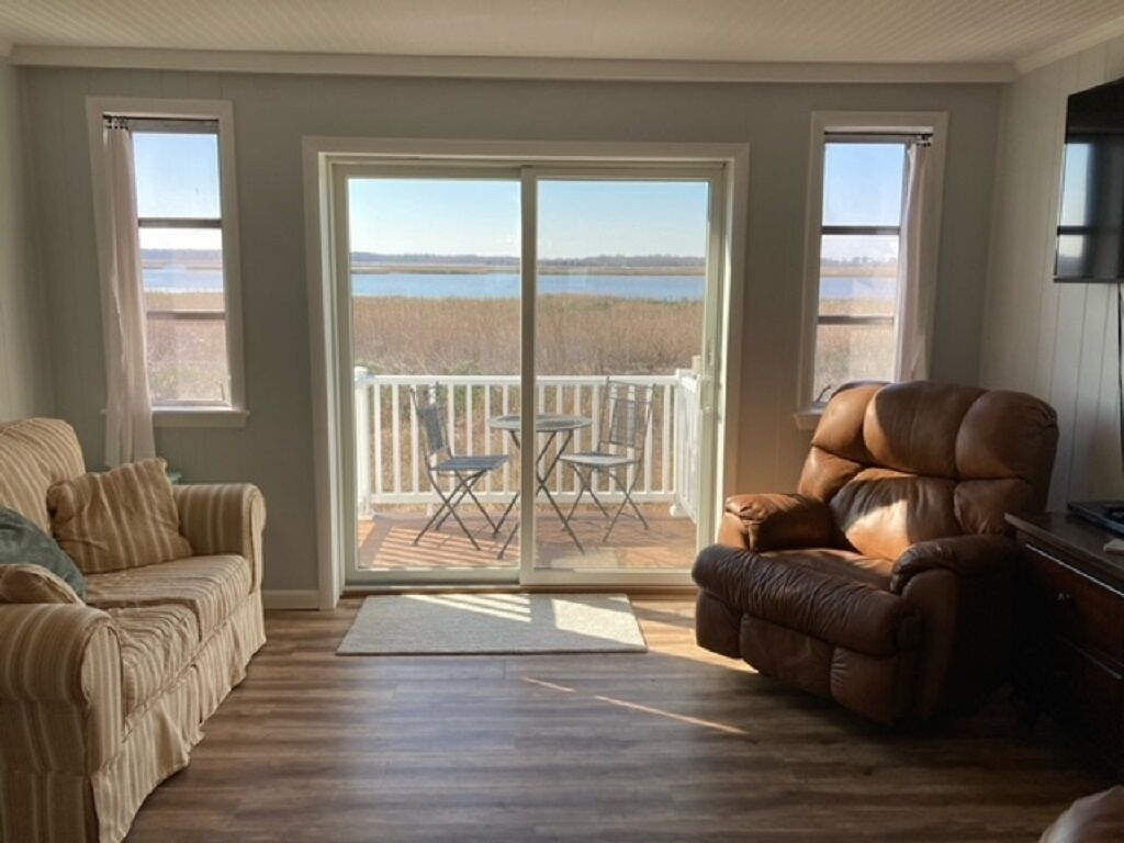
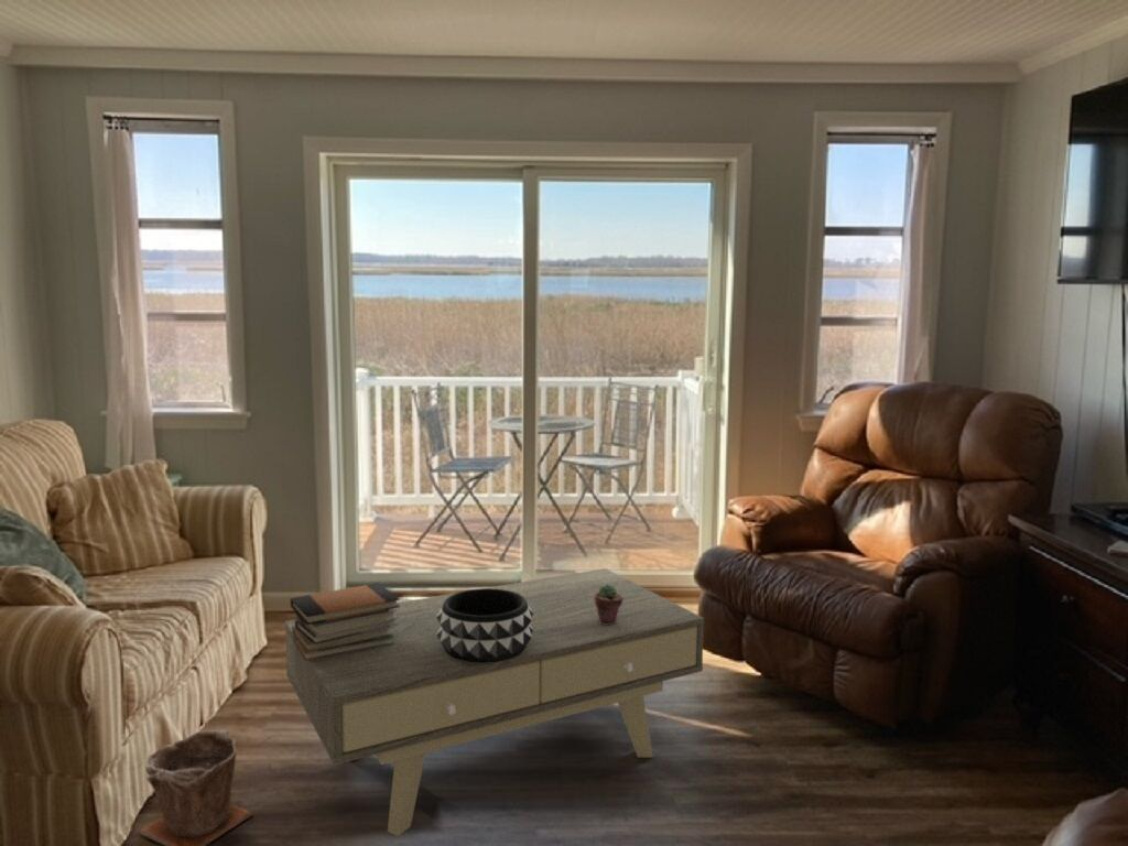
+ coffee table (499, 687)
+ decorative bowl (485, 622)
+ book stack (345, 619)
+ potted succulent (608, 603)
+ plant pot (194, 785)
